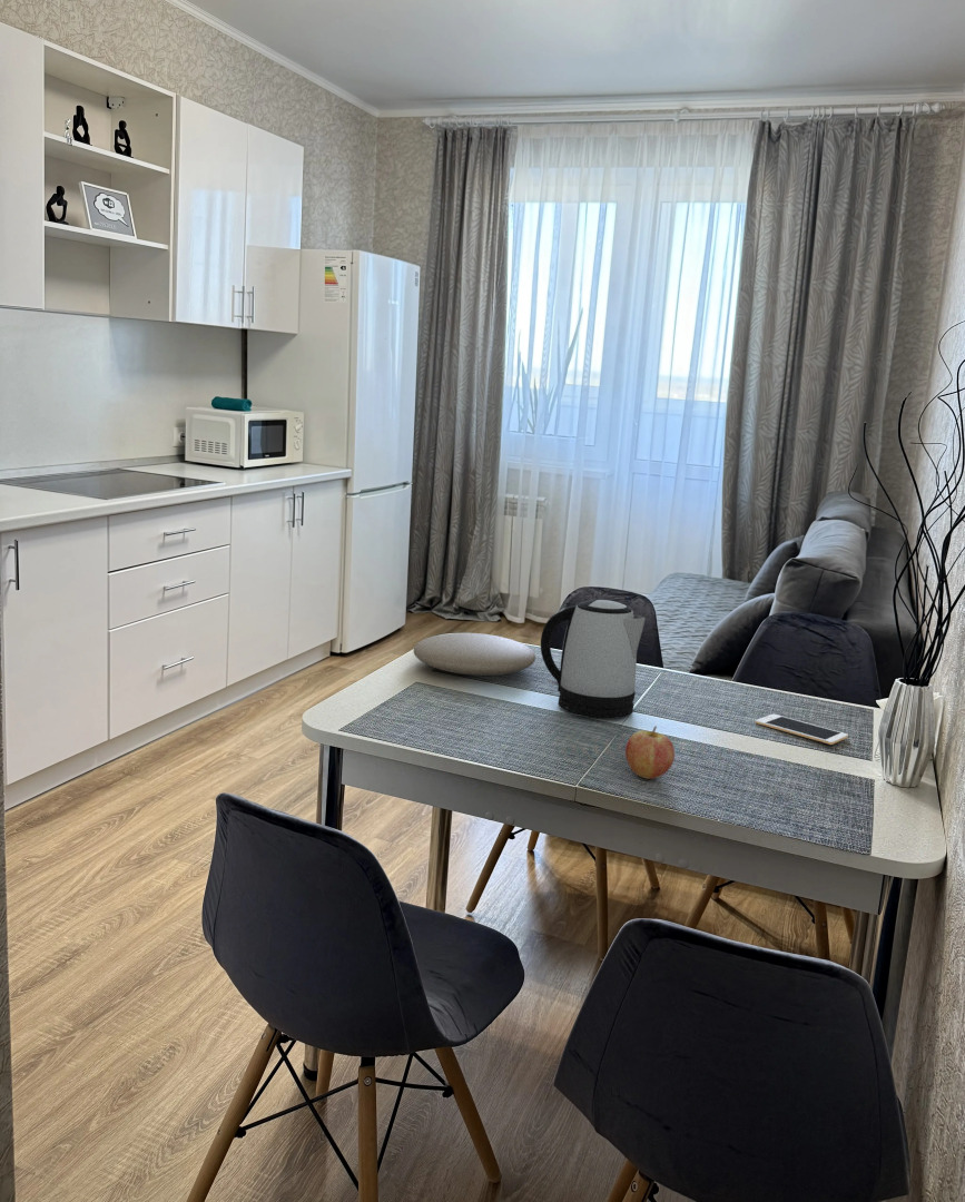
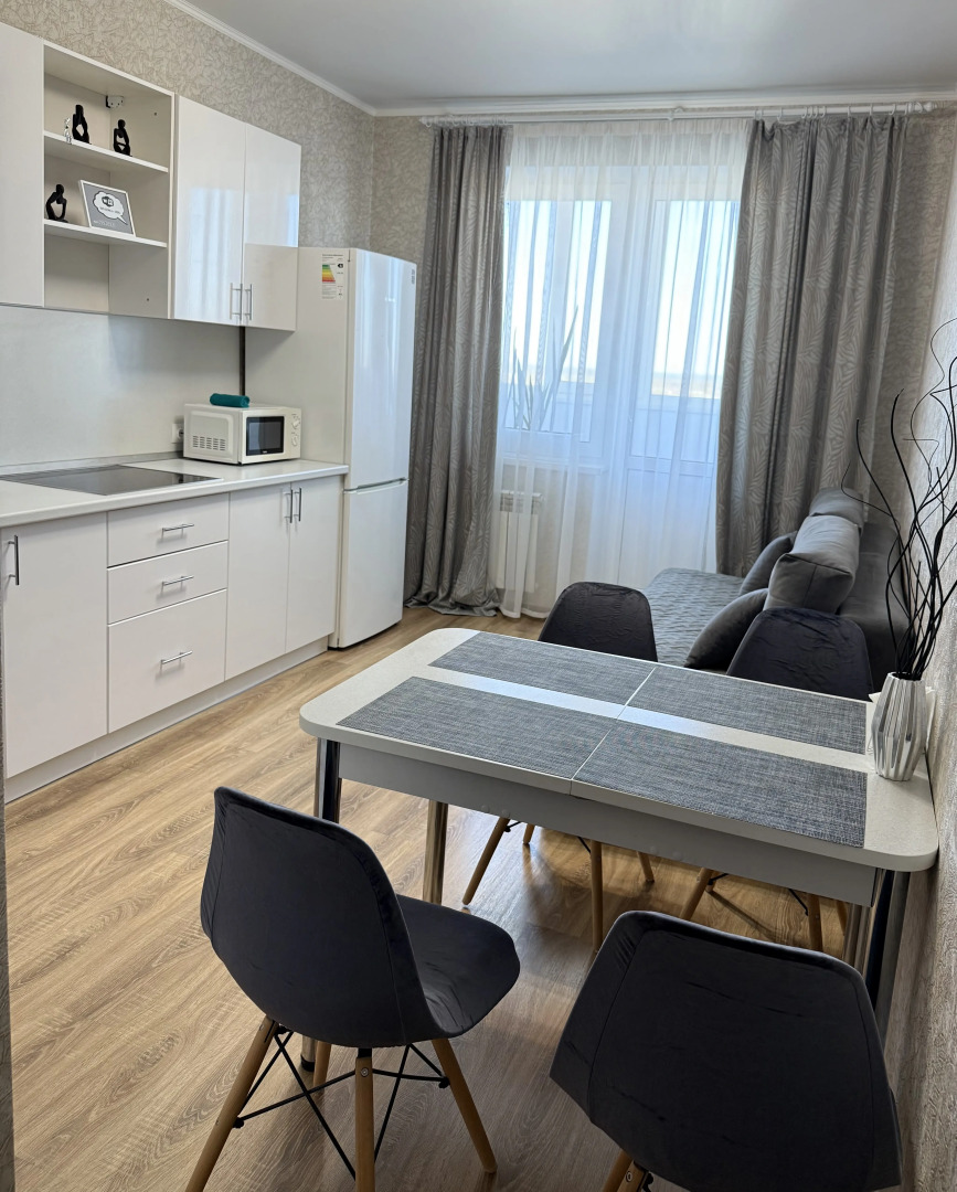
- cell phone (800, 728)
- kettle (589, 653)
- plate (474, 648)
- fruit (649, 752)
